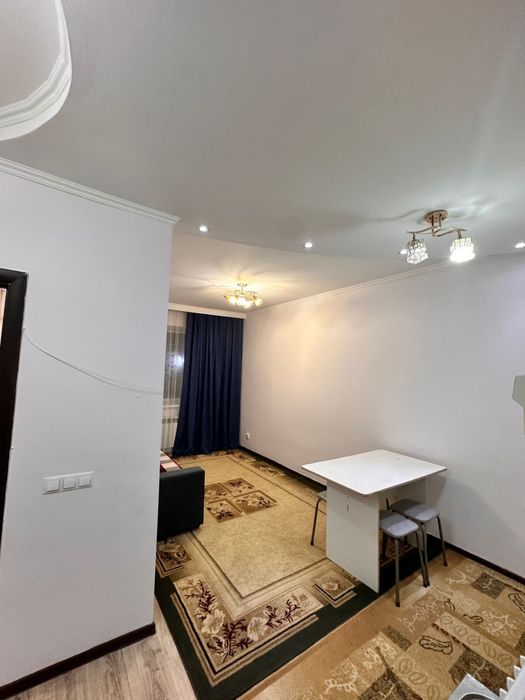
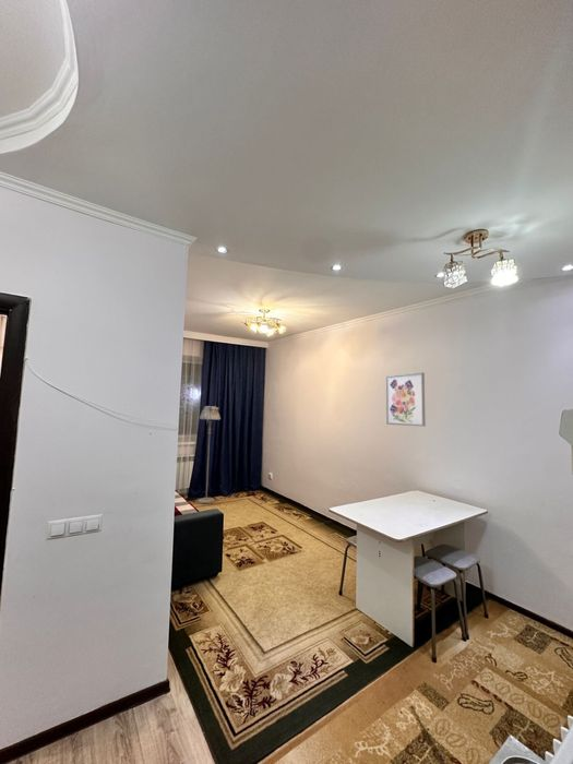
+ wall art (404, 399)
+ floor lamp (207, 453)
